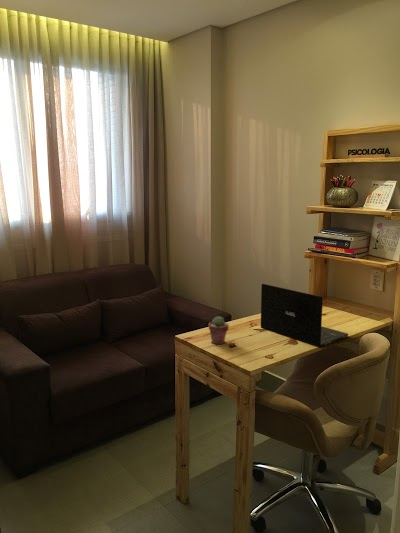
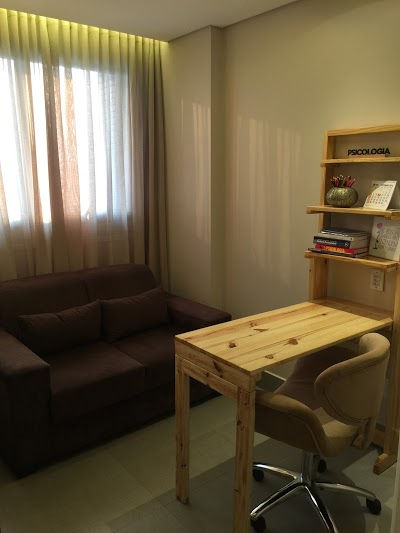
- laptop (304, 309)
- potted succulent (218, 329)
